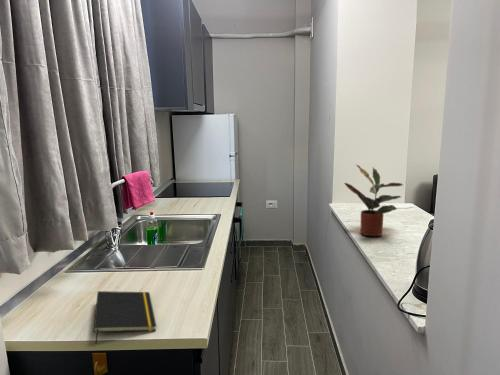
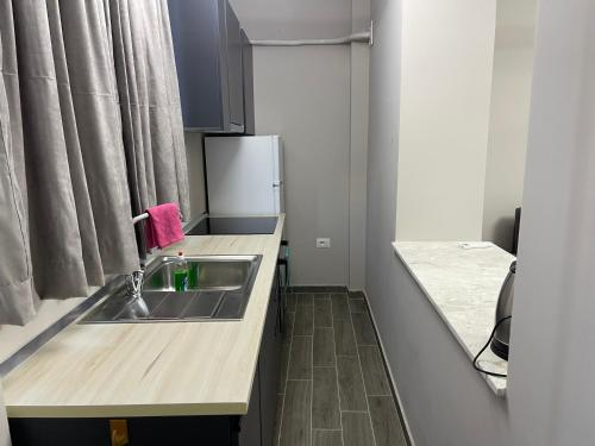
- notepad (124, 309)
- potted plant (378, 201)
